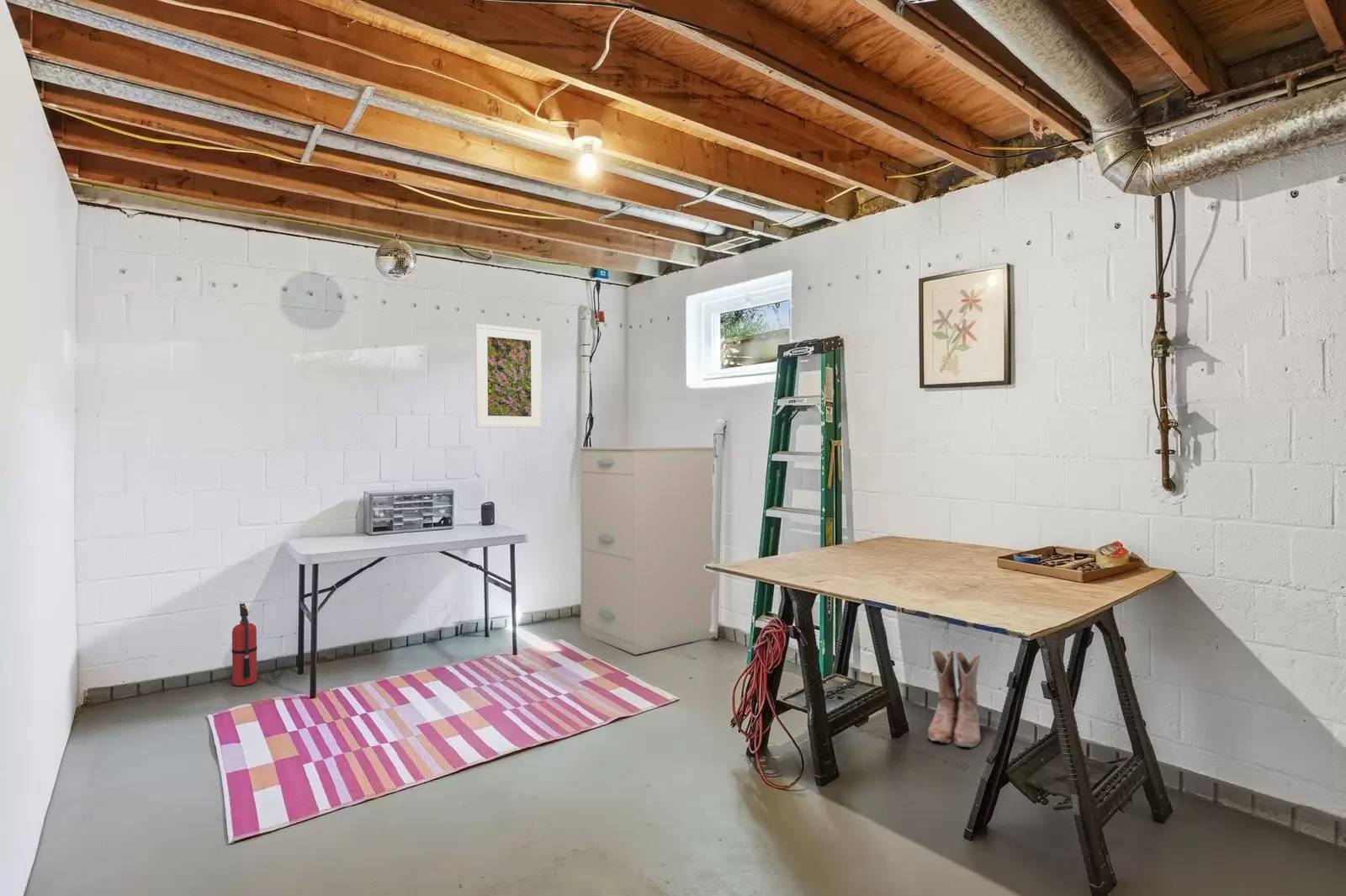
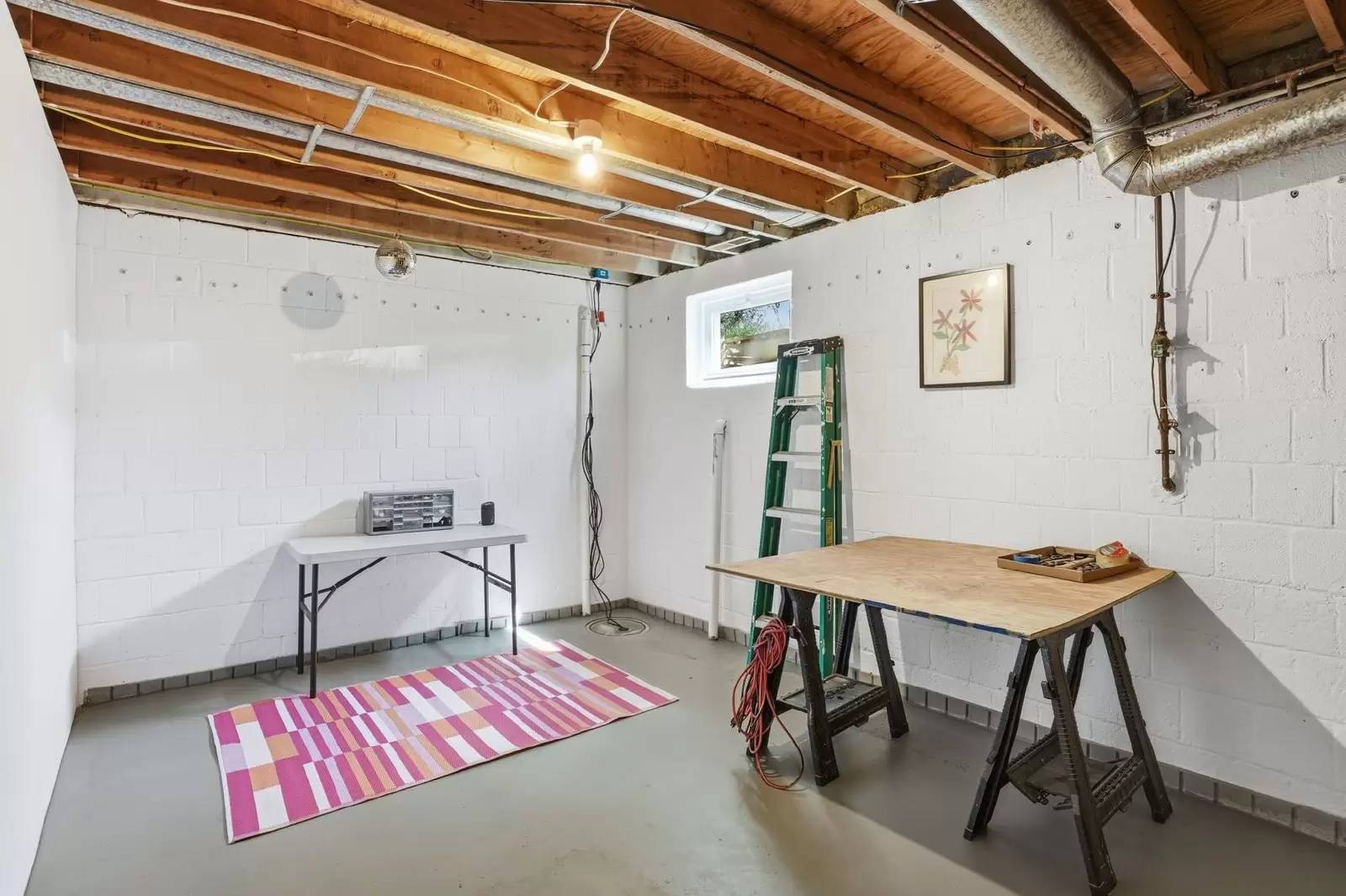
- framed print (509, 377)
- boots (955, 693)
- filing cabinet (646, 541)
- fire extinguisher (244, 644)
